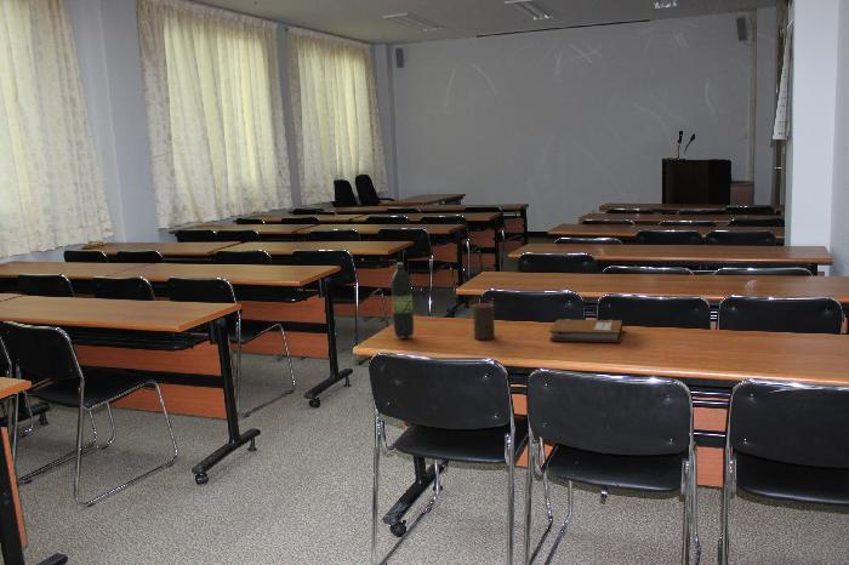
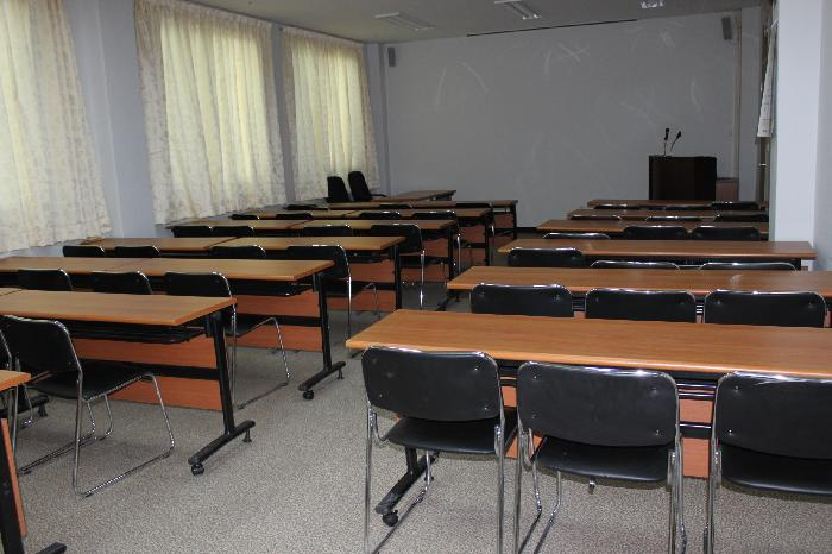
- plastic bottle (401, 299)
- cup (483, 321)
- notebook (588, 330)
